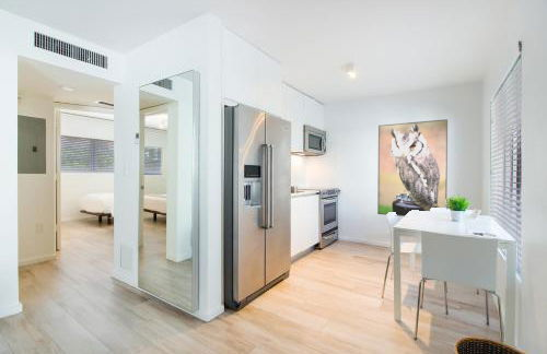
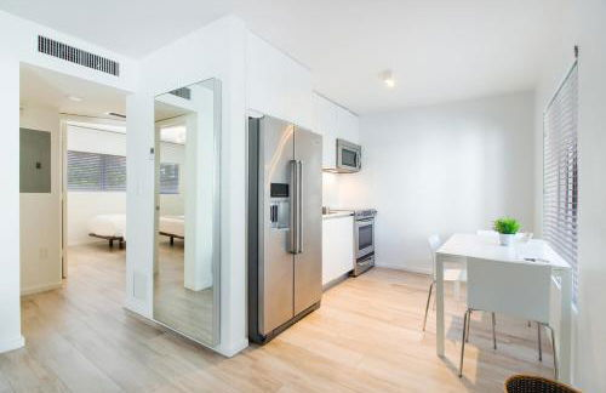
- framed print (410, 169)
